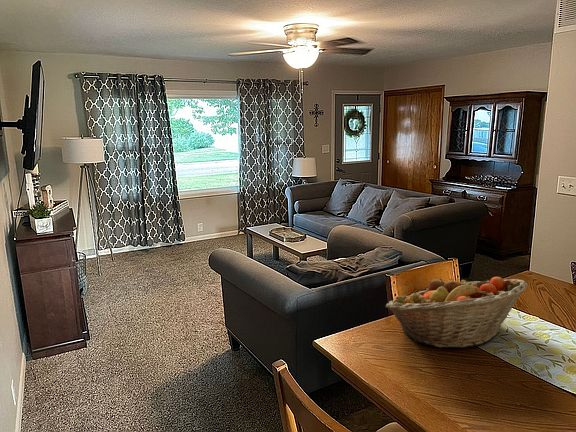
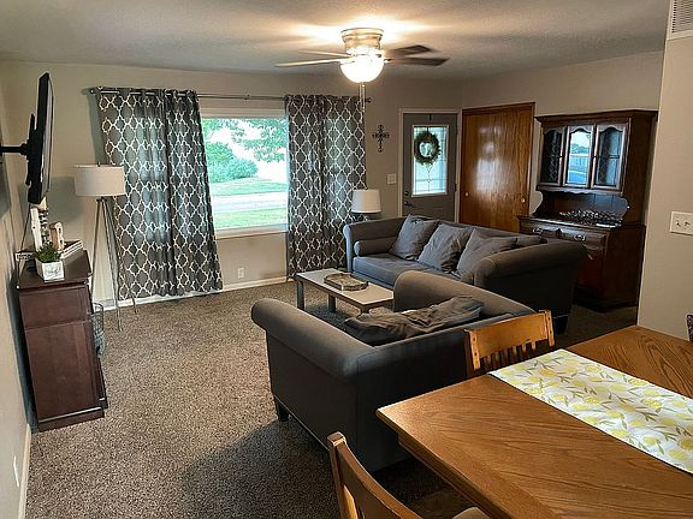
- fruit basket (455, 304)
